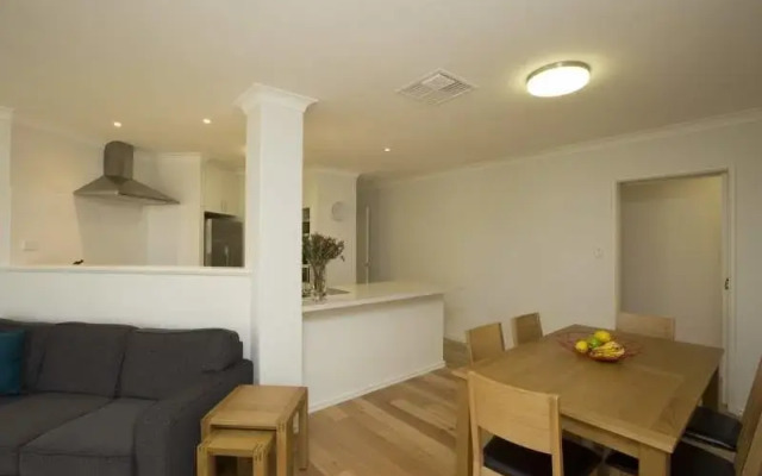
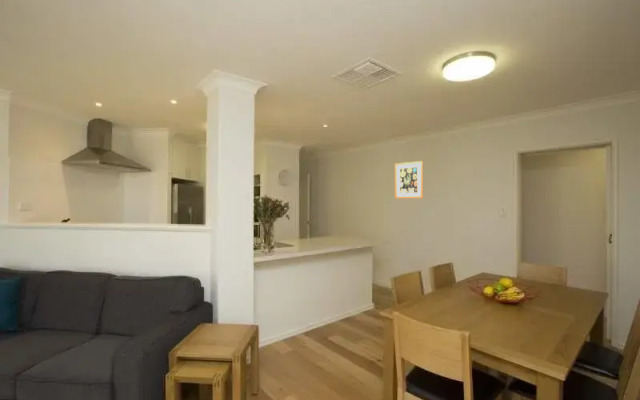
+ wall art (408, 180)
